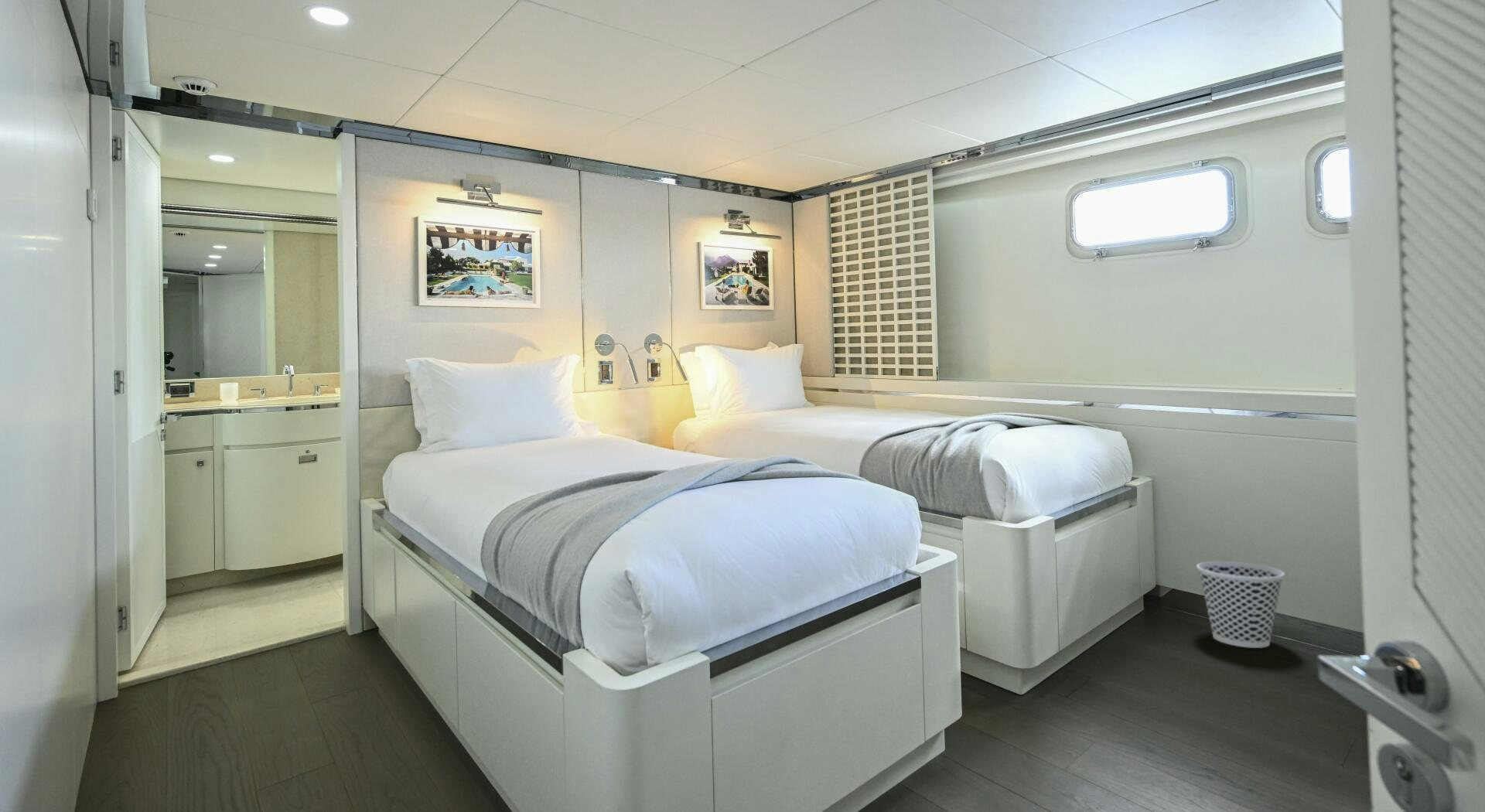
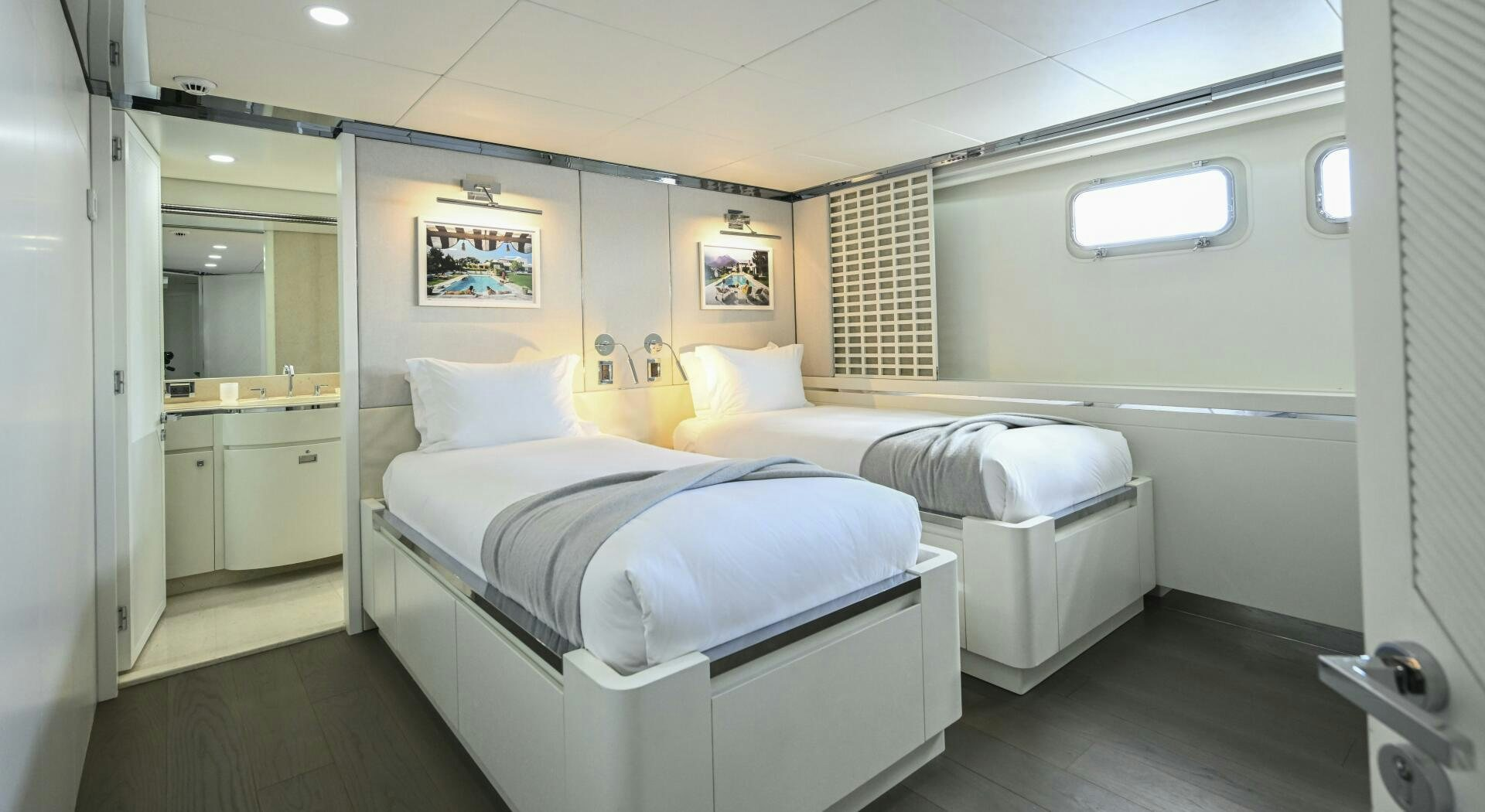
- wastebasket (1240, 604)
